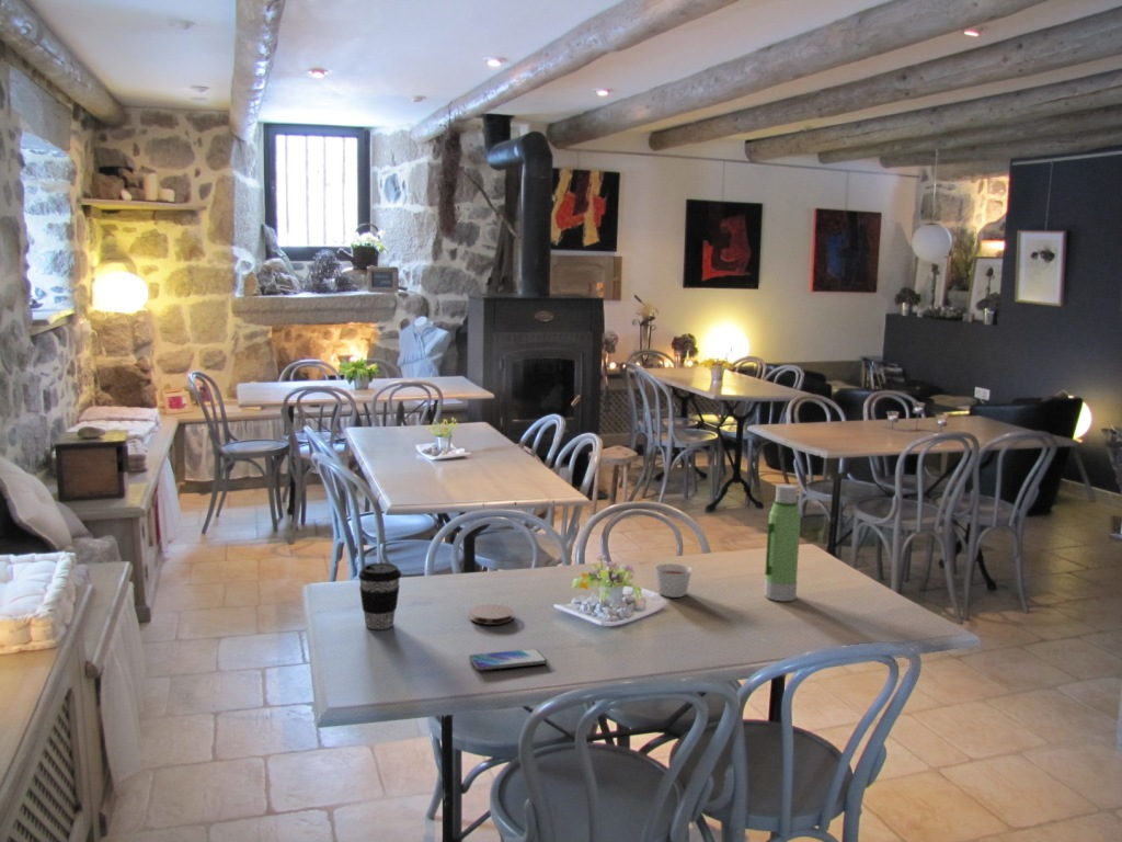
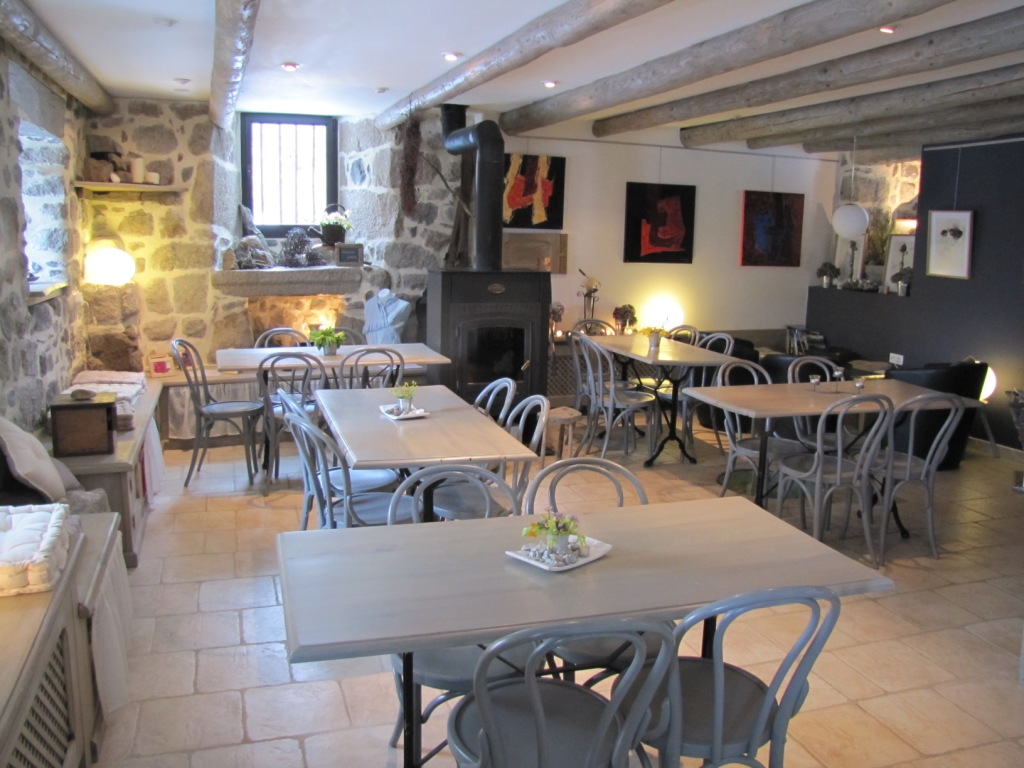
- smartphone (507, 659)
- coaster (491, 614)
- water bottle (781, 542)
- coffee cup (379, 595)
- candle (673, 581)
